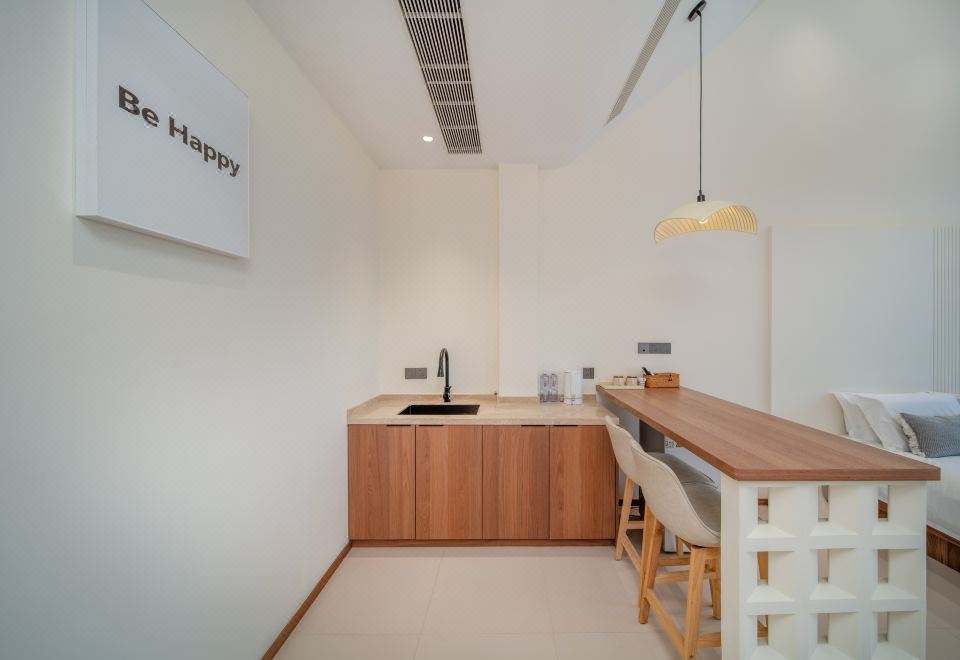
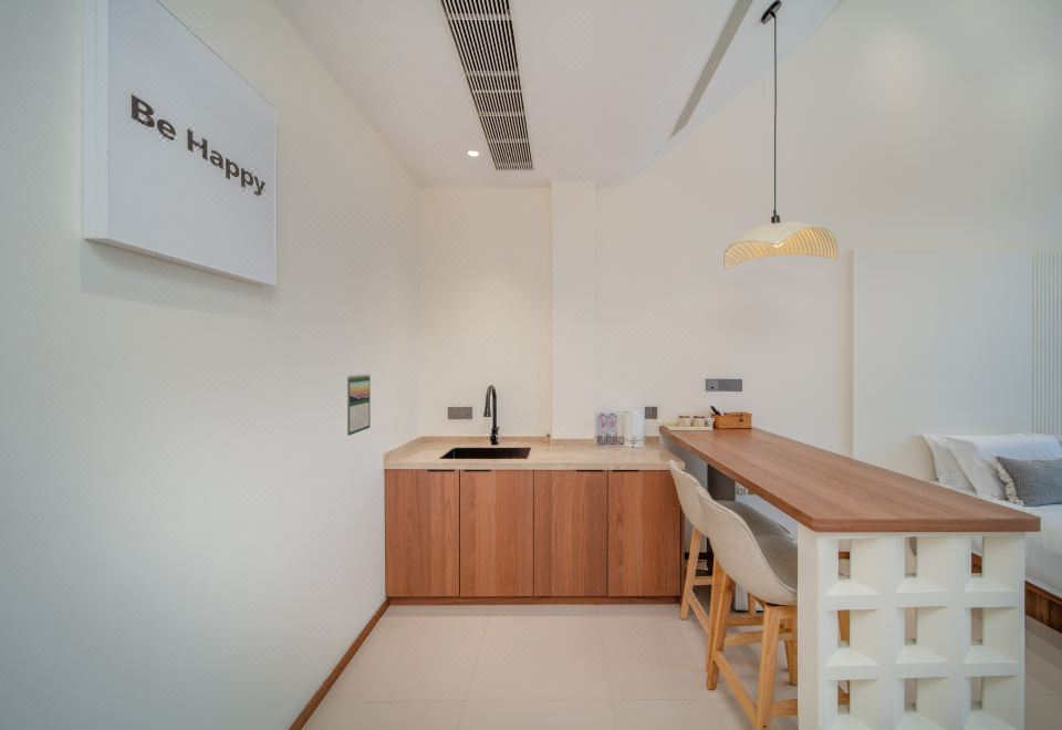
+ calendar (358, 403)
